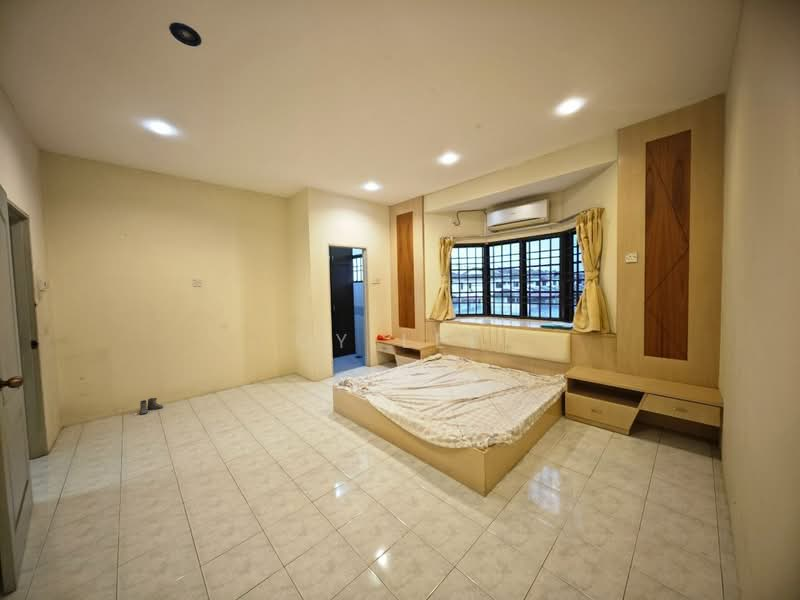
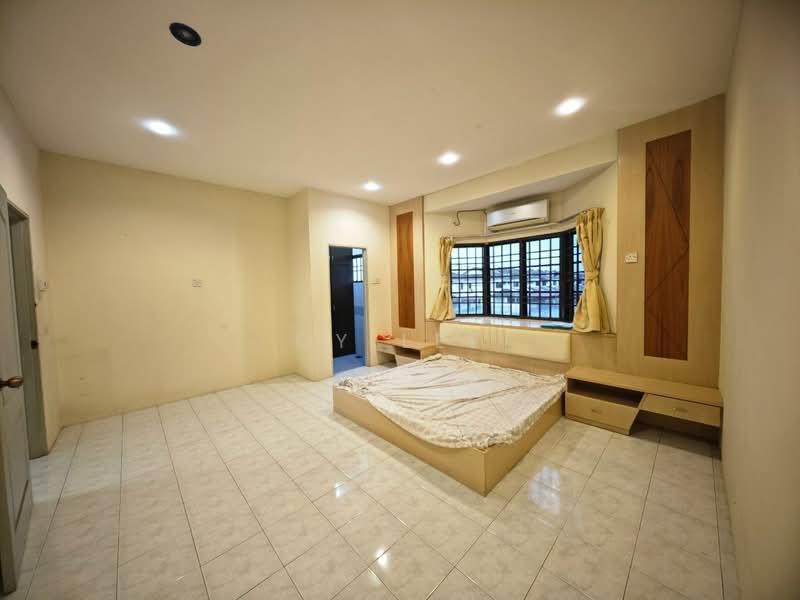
- boots (148, 405)
